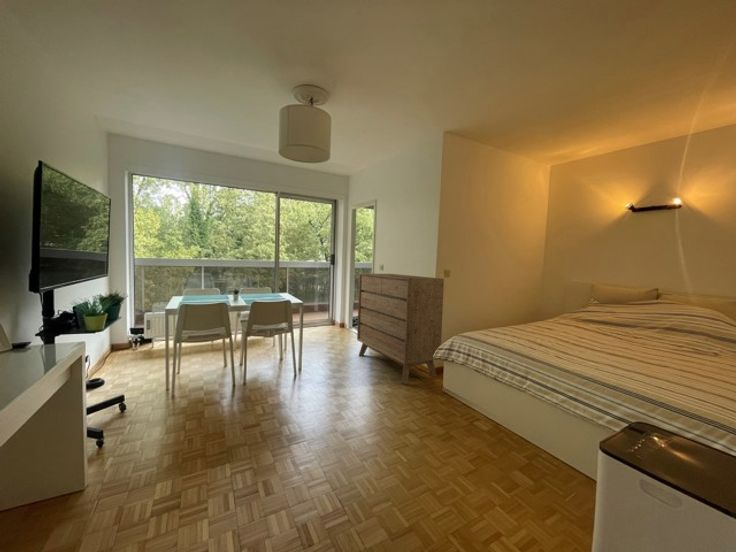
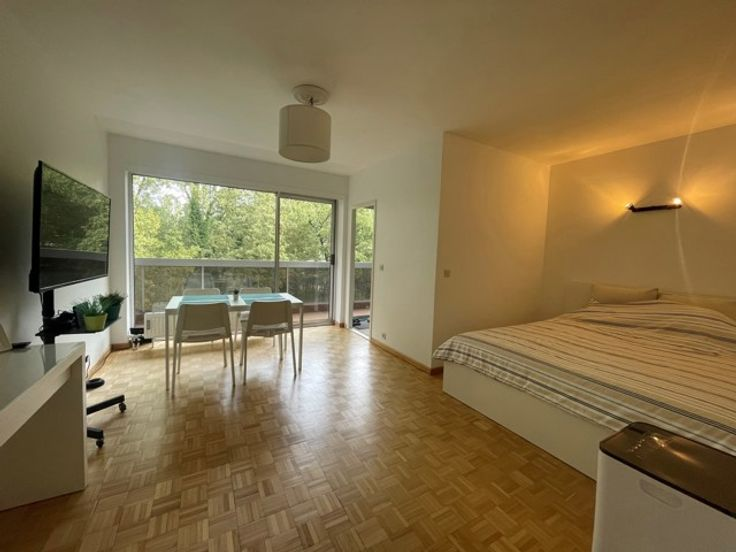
- dresser (396, 320)
